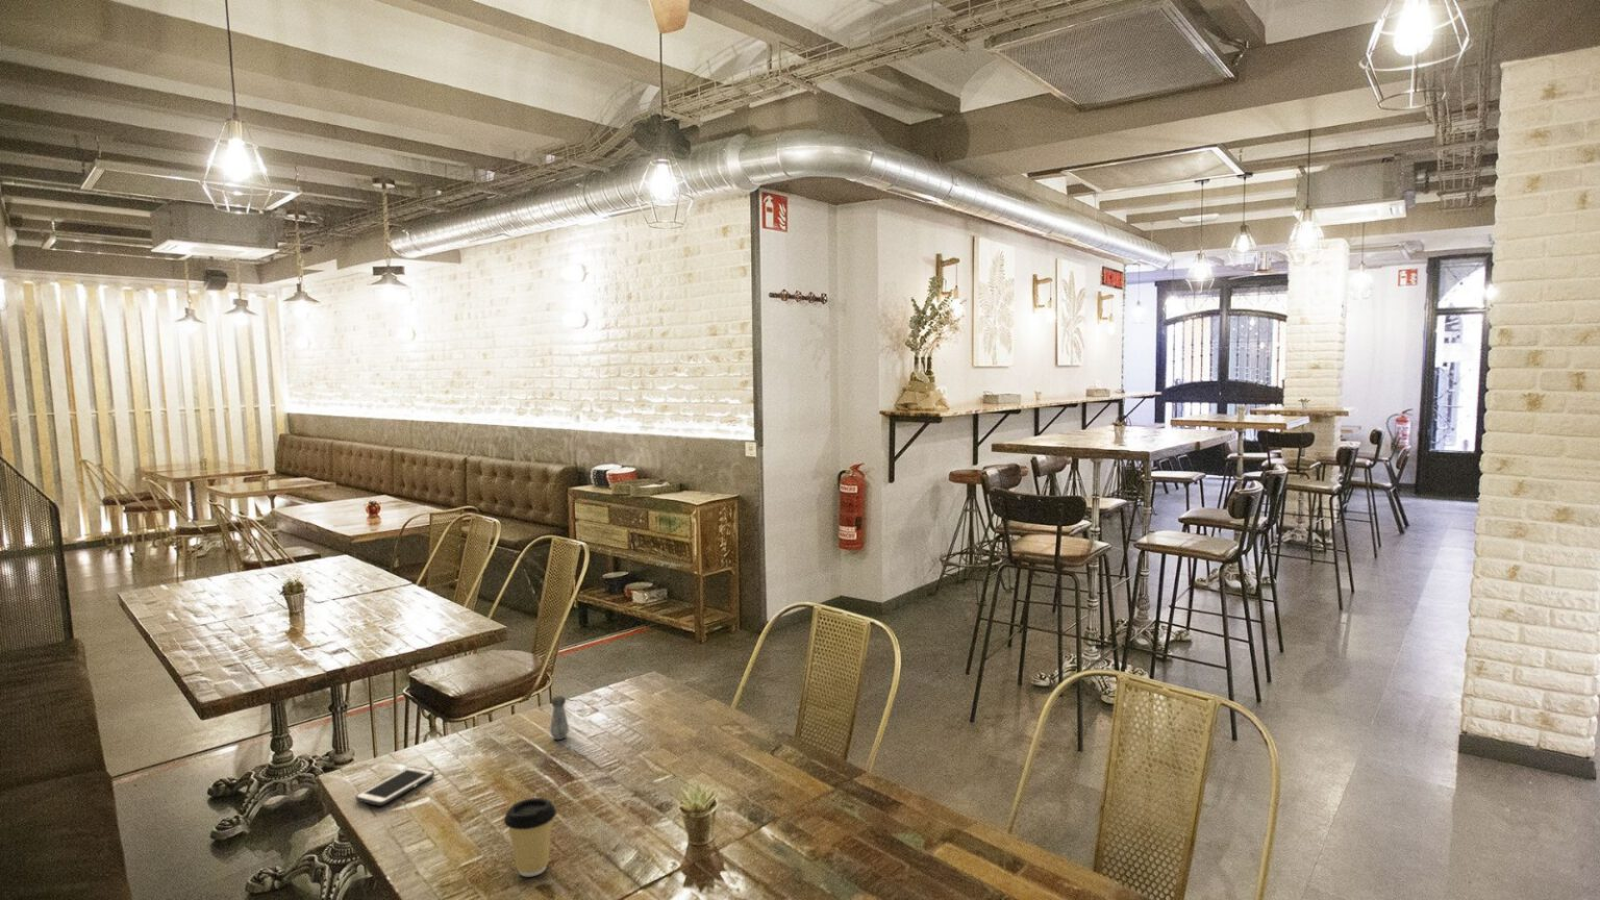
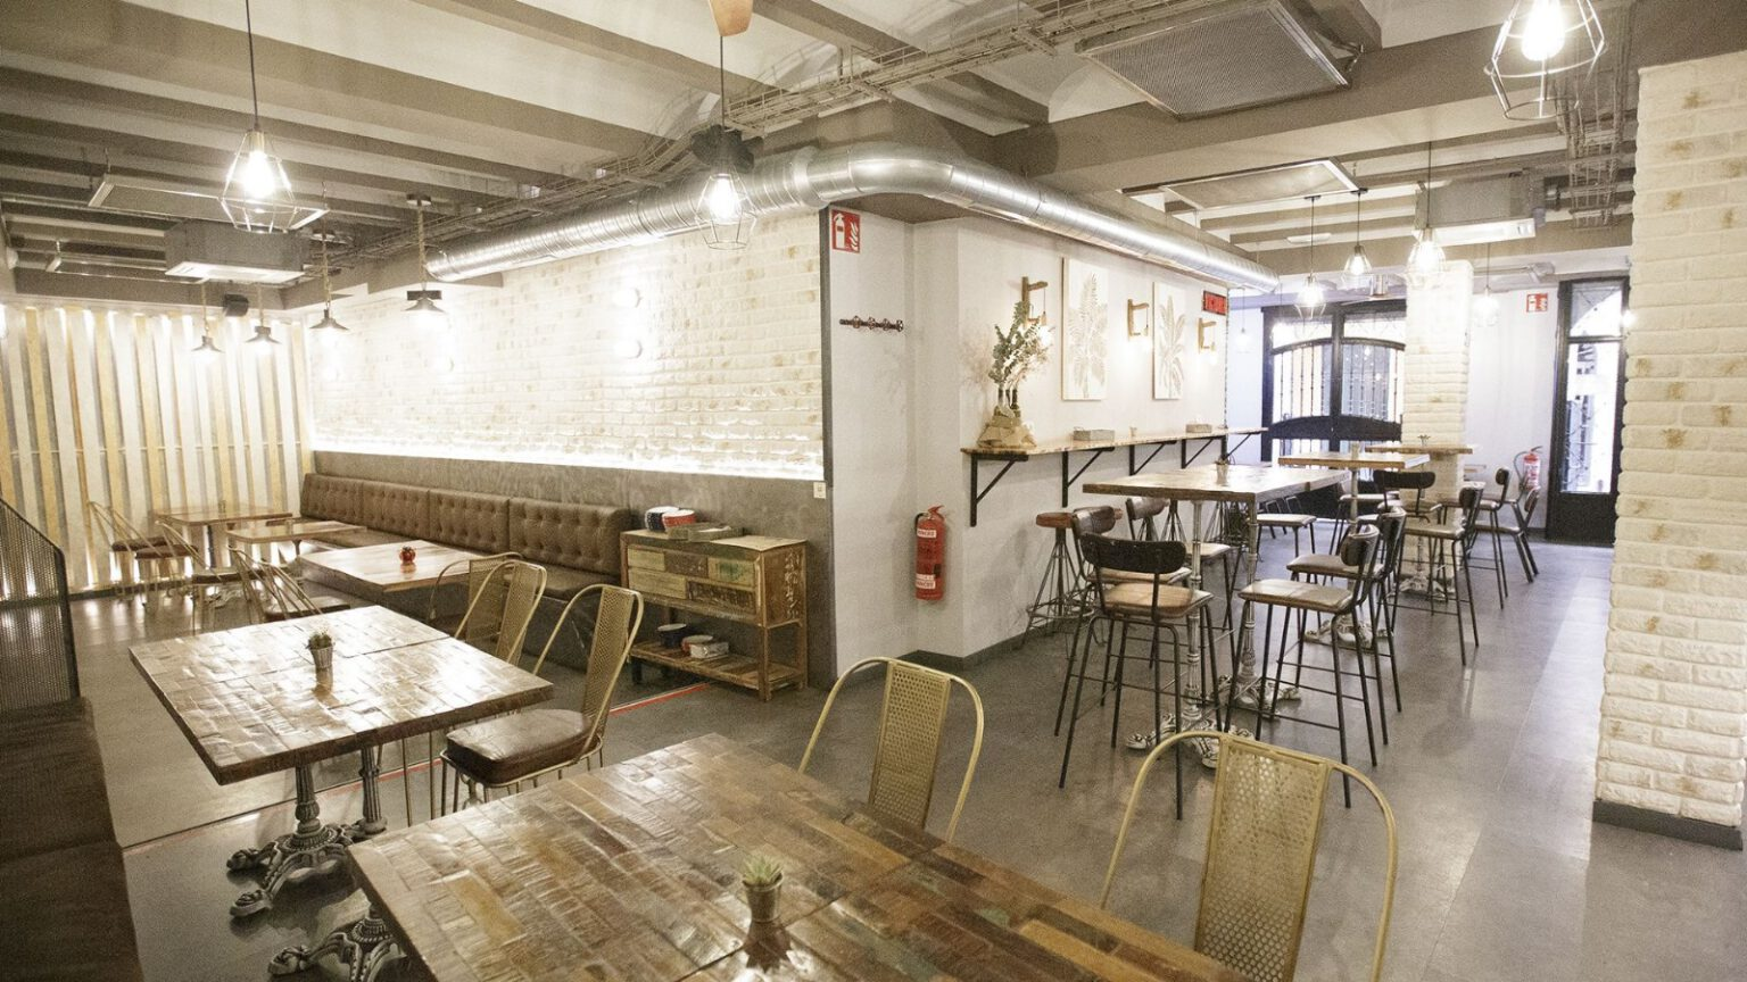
- coffee cup (531, 836)
- cell phone (396, 786)
- salt shaker (558, 716)
